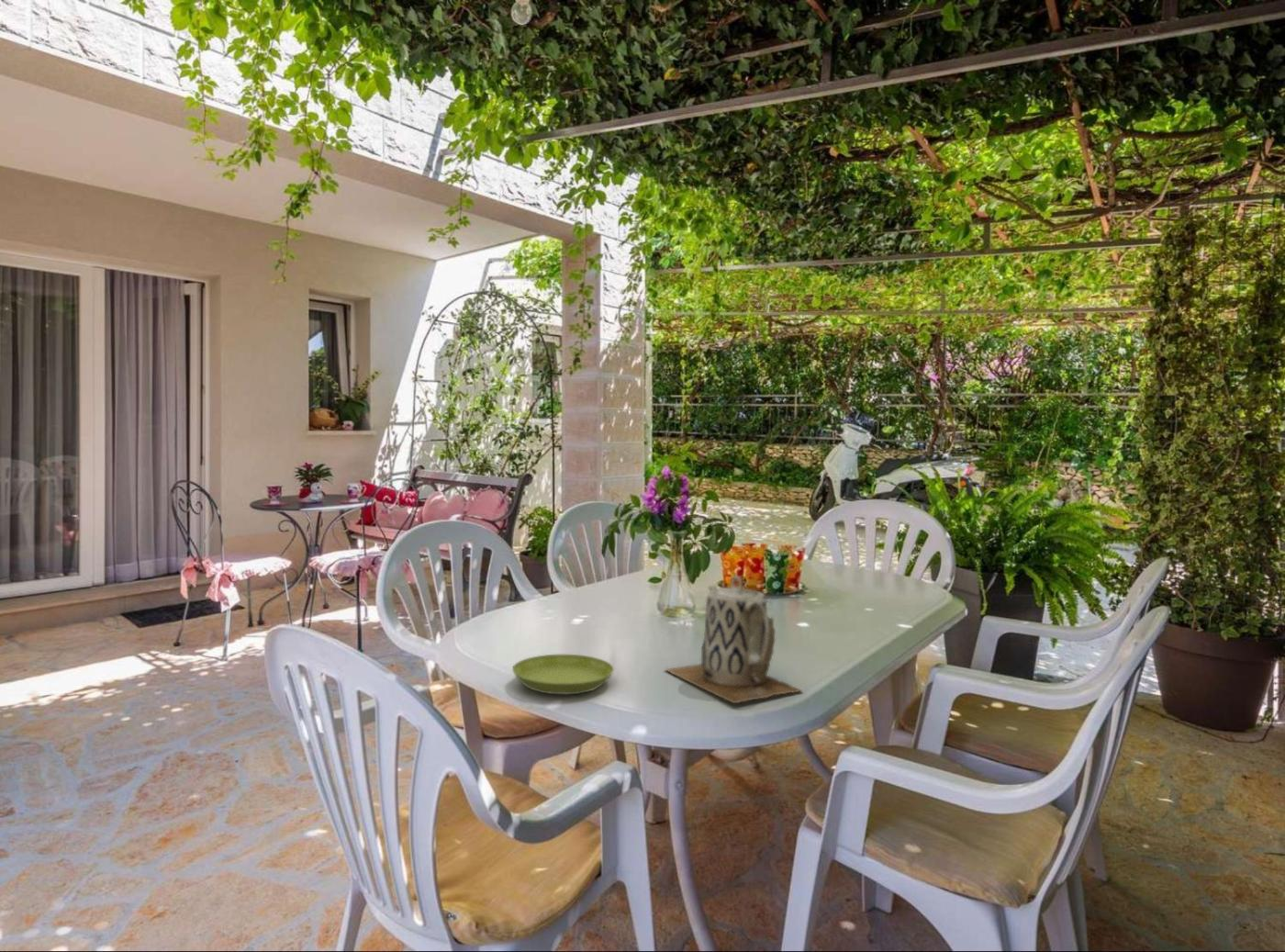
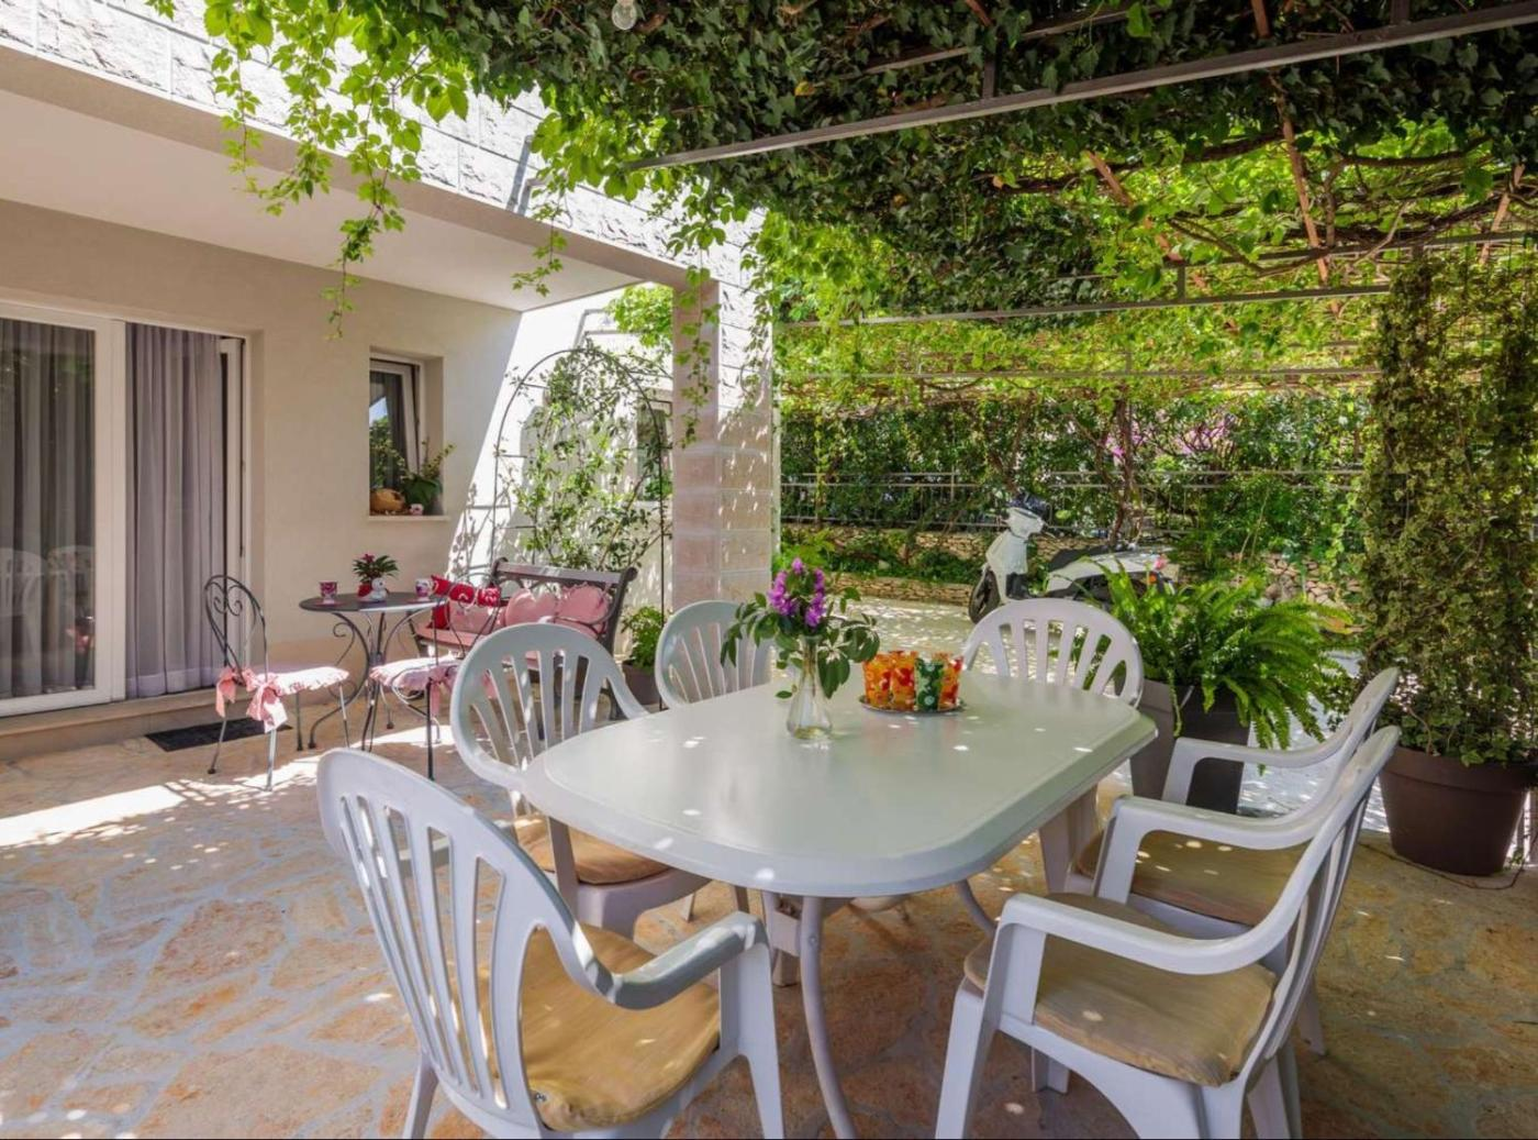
- saucer (563, 675)
- teapot (732, 628)
